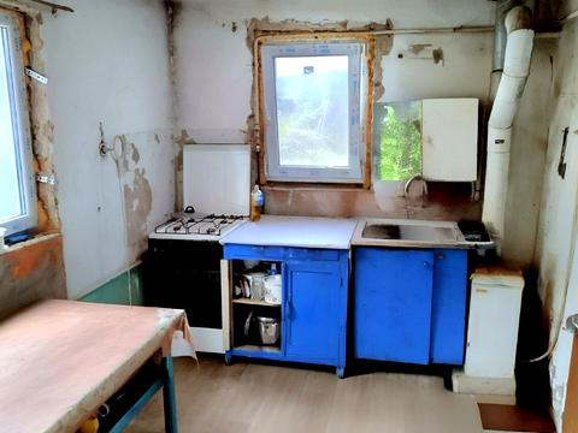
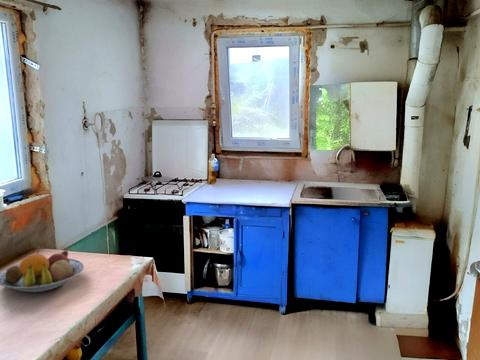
+ fruit bowl (41, 268)
